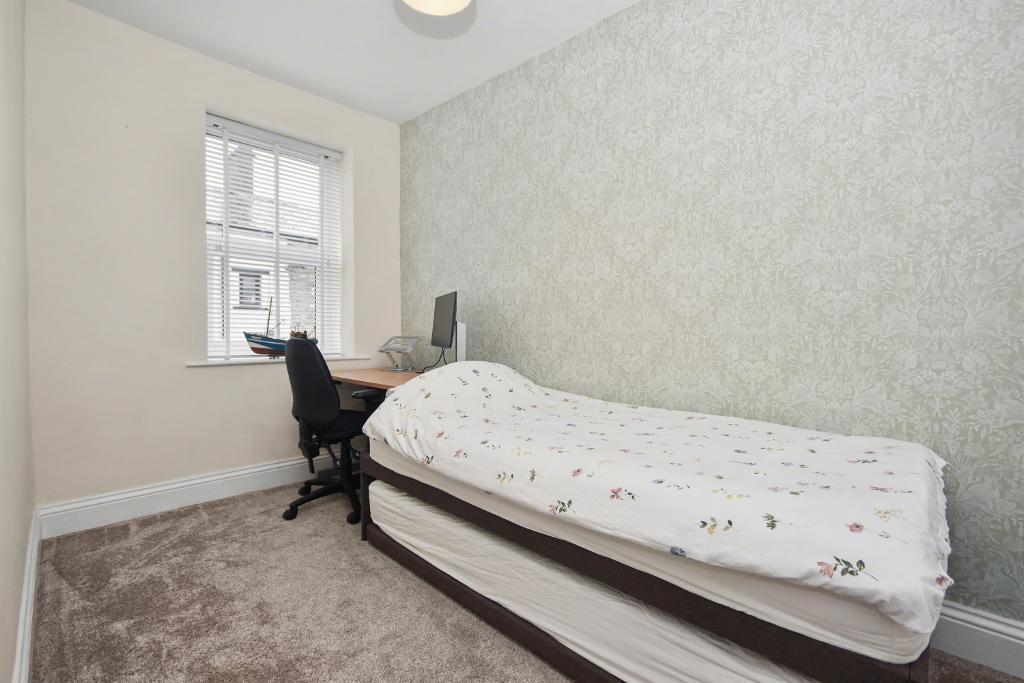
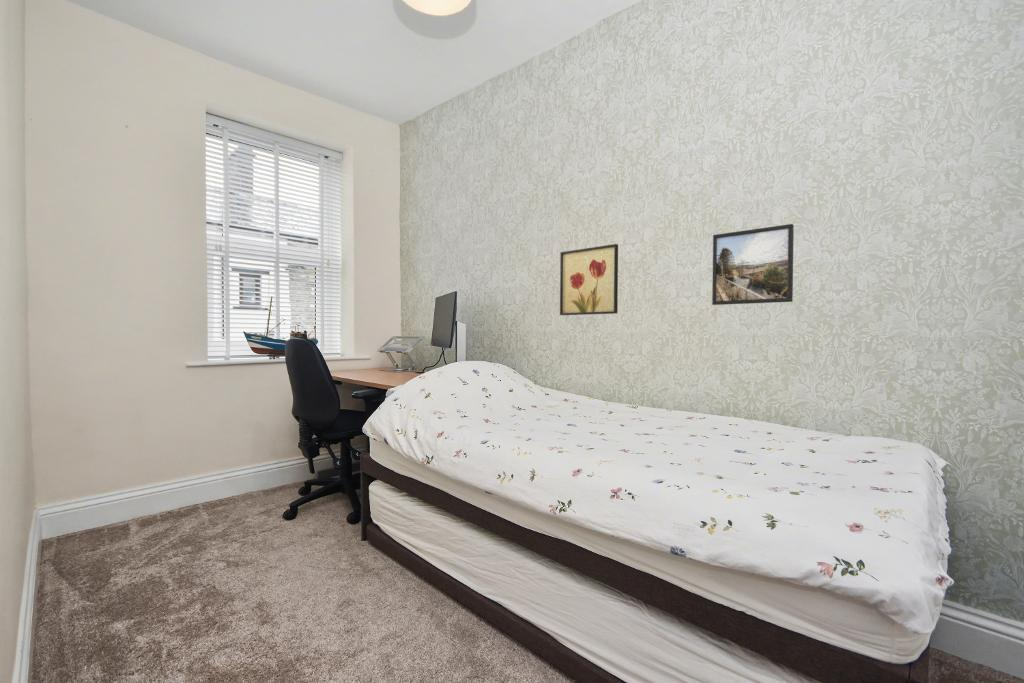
+ wall art (588, 281)
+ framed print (750, 266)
